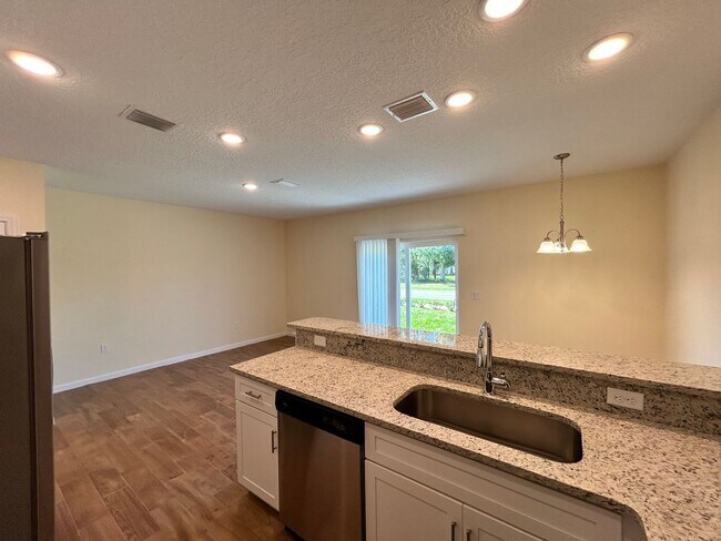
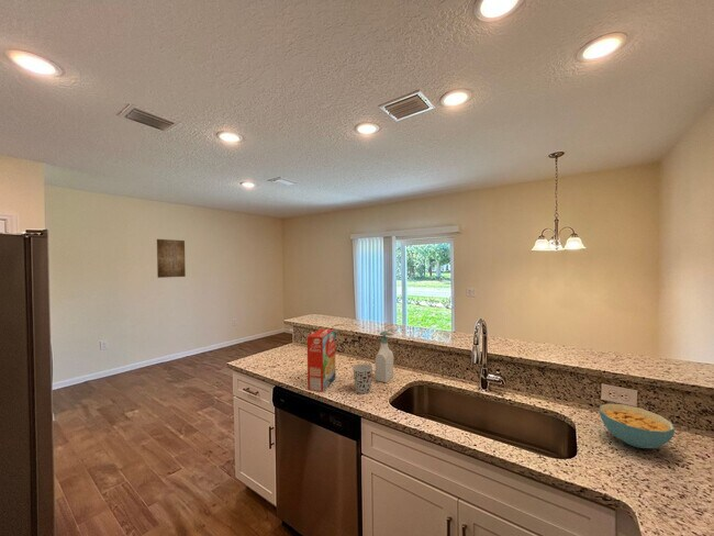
+ cereal box (322, 358)
+ wall art (171, 258)
+ soap bottle (386, 355)
+ cereal bowl (634, 429)
+ cup (362, 378)
